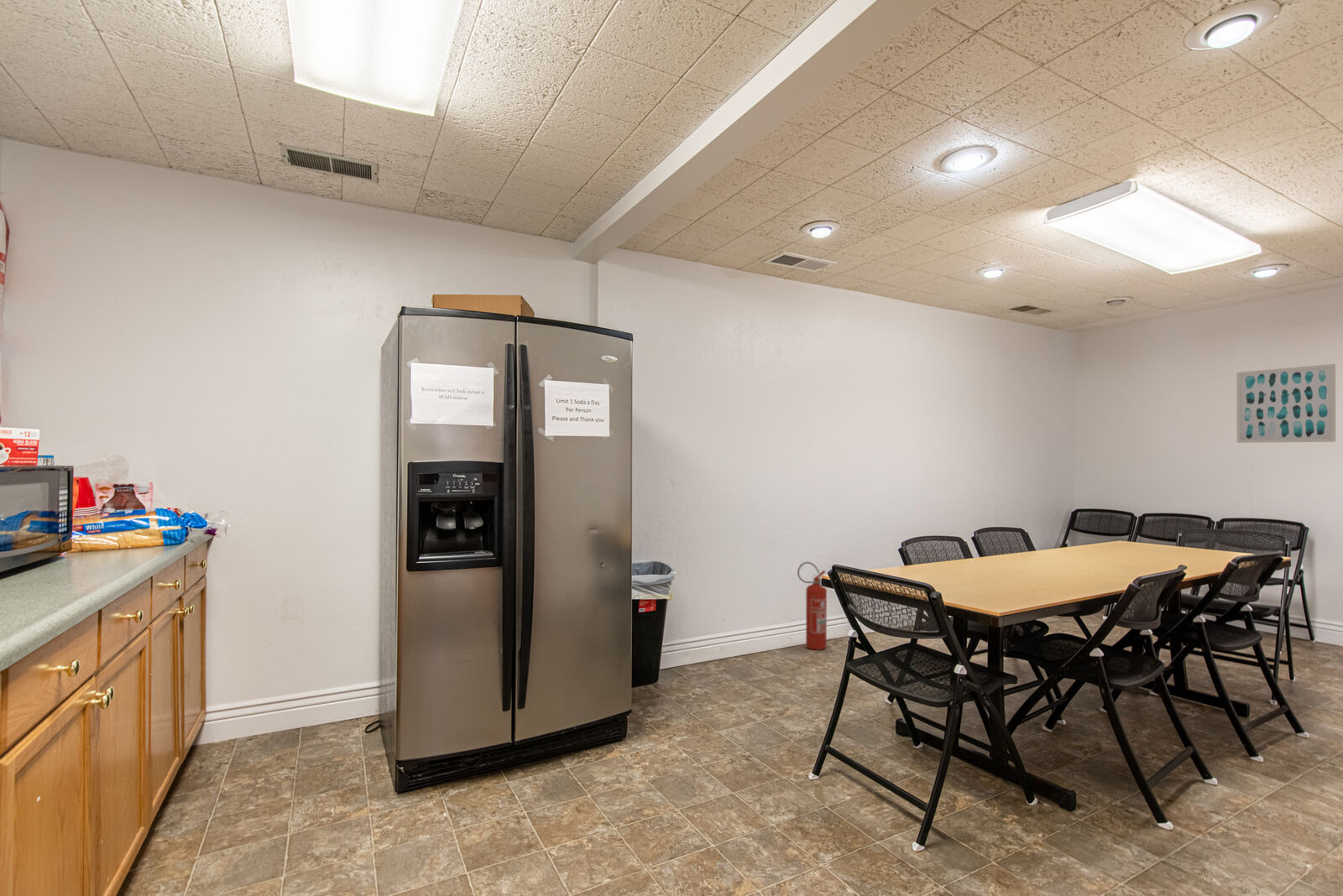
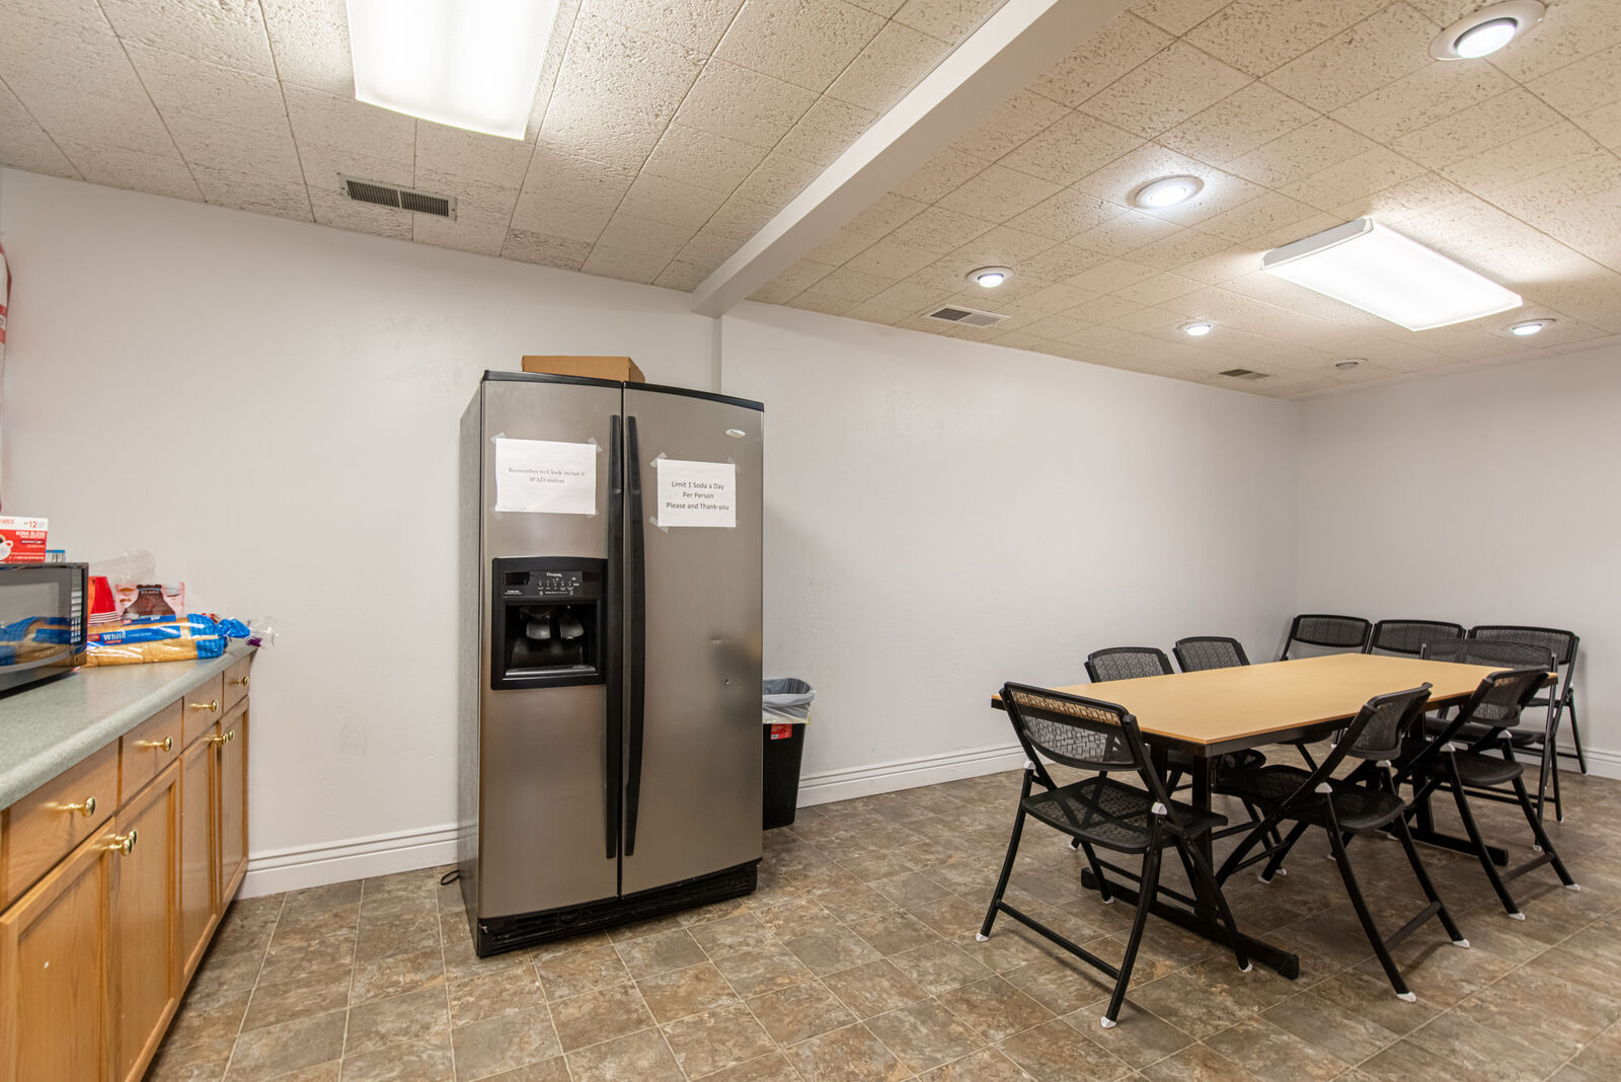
- fire extinguisher (812, 604)
- wall art (1283, 405)
